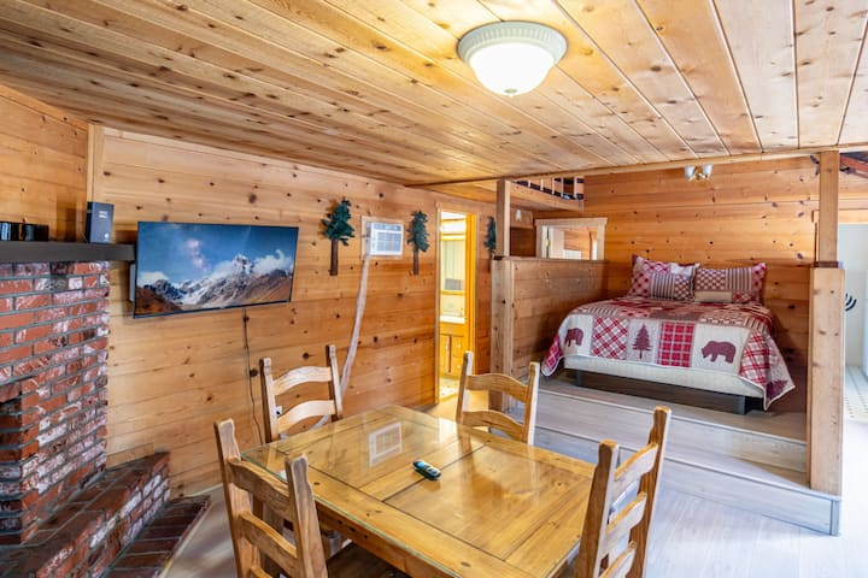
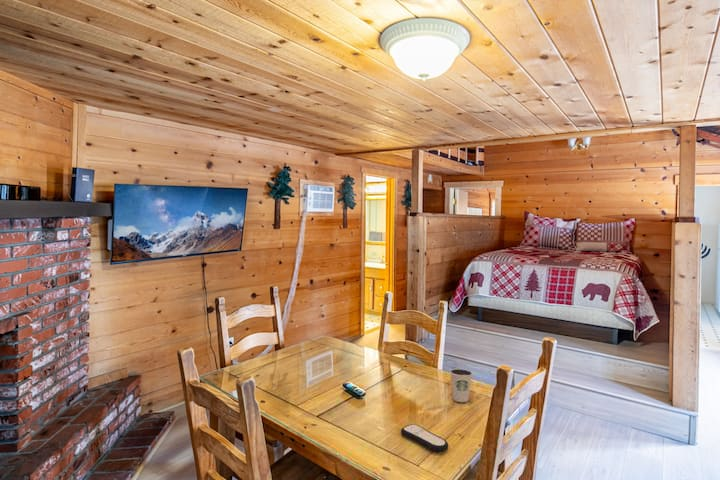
+ dixie cup (460, 385)
+ remote control (424, 437)
